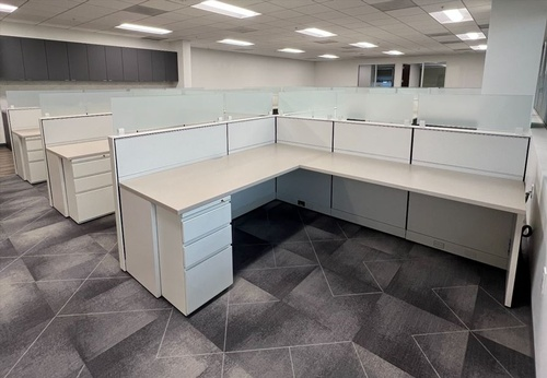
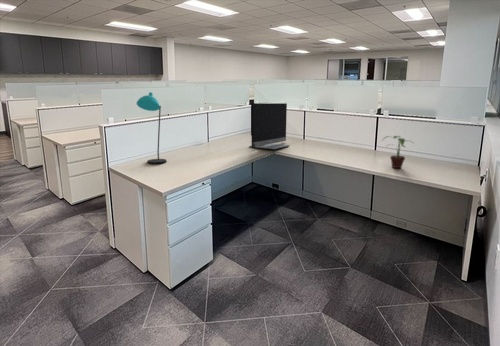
+ potted plant (397, 152)
+ monitor (269, 125)
+ desk lamp (158, 128)
